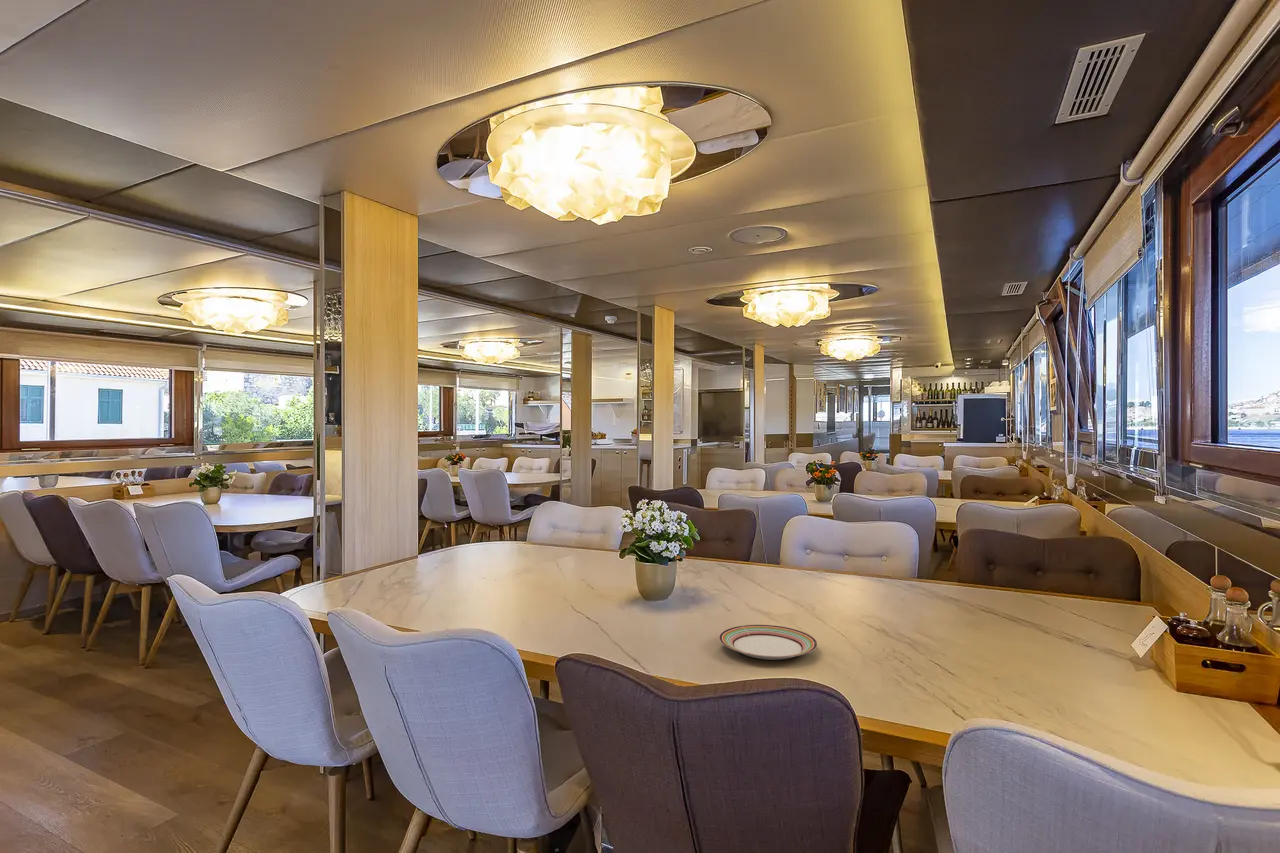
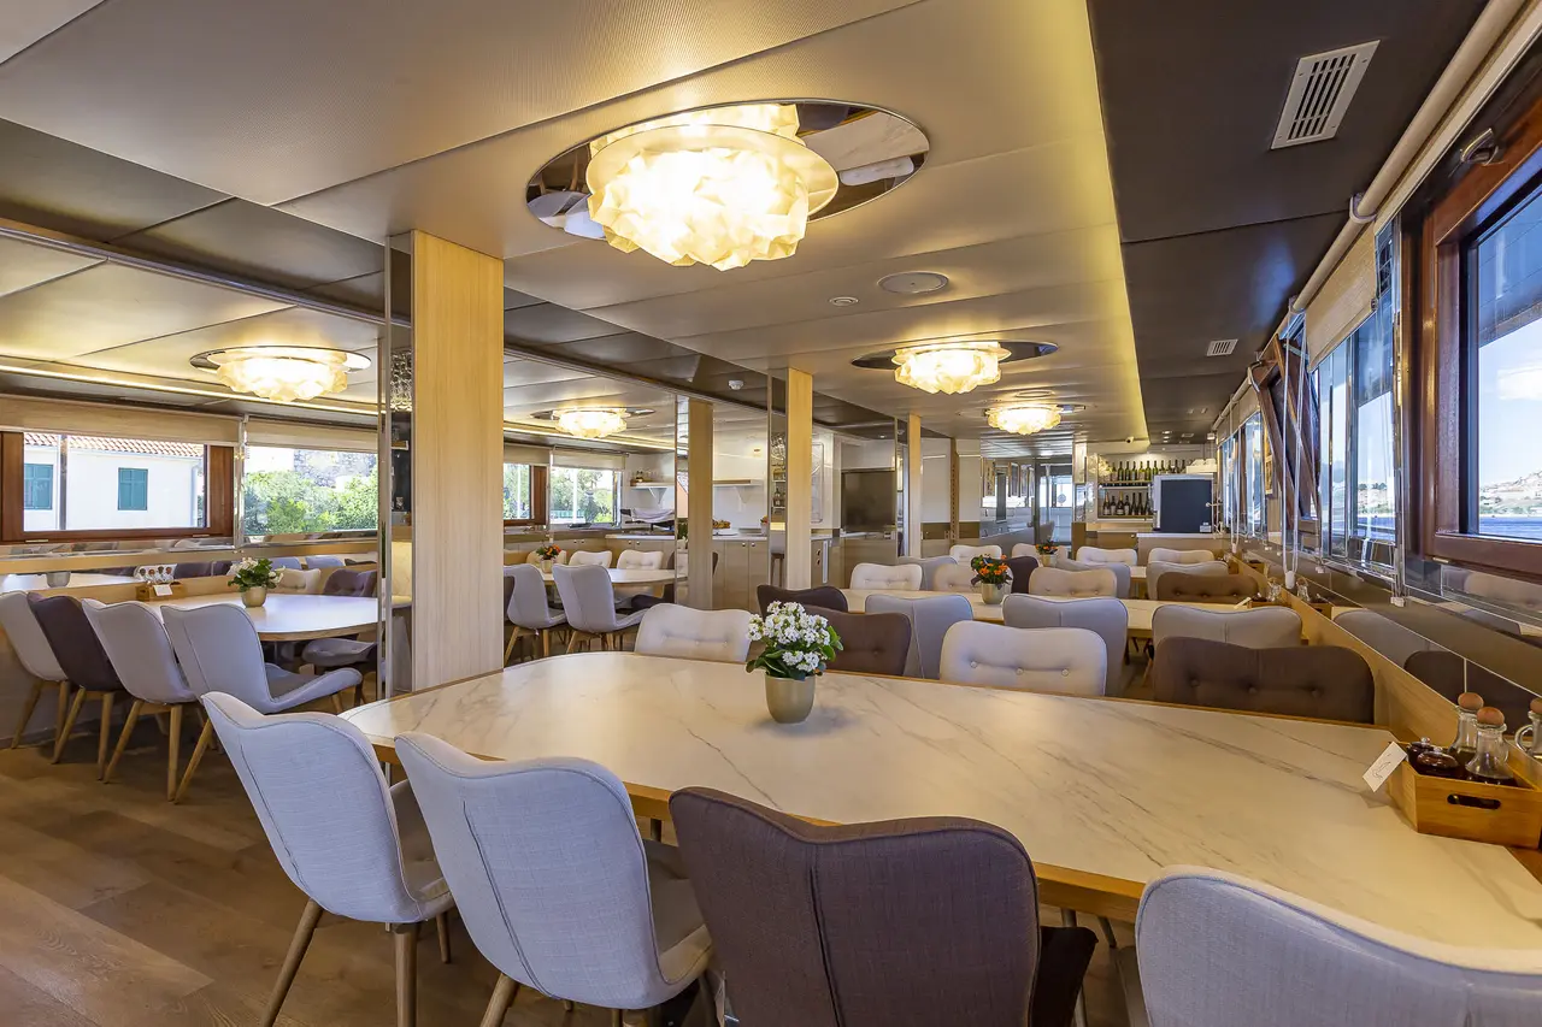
- plate (767, 643)
